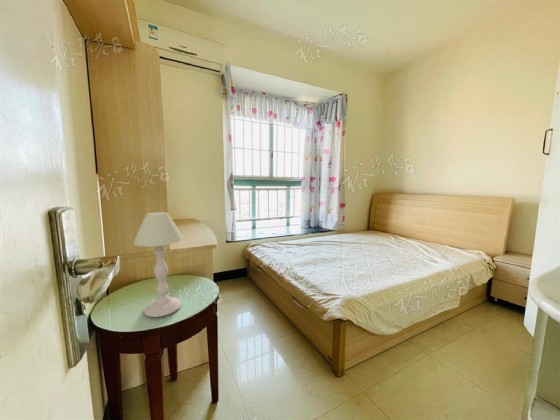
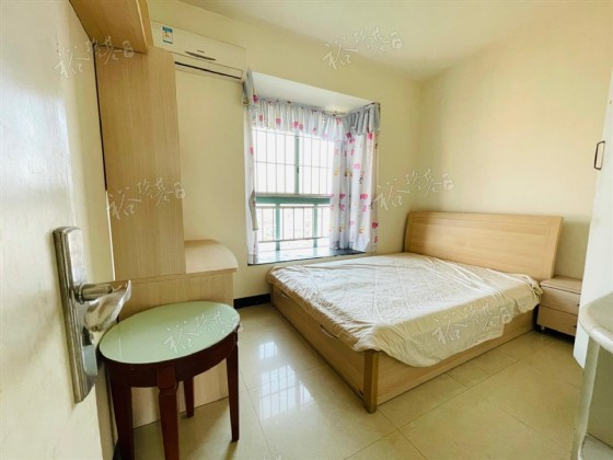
- table lamp (160, 261)
